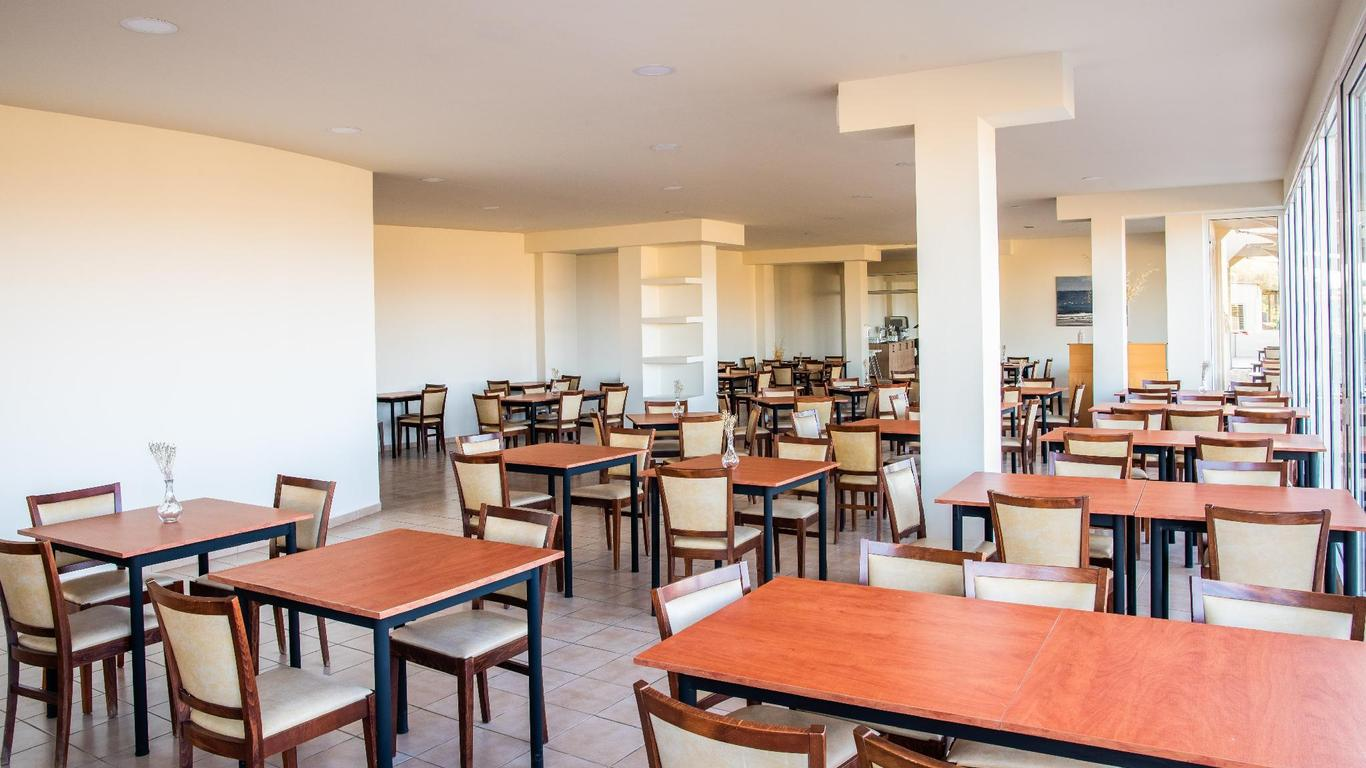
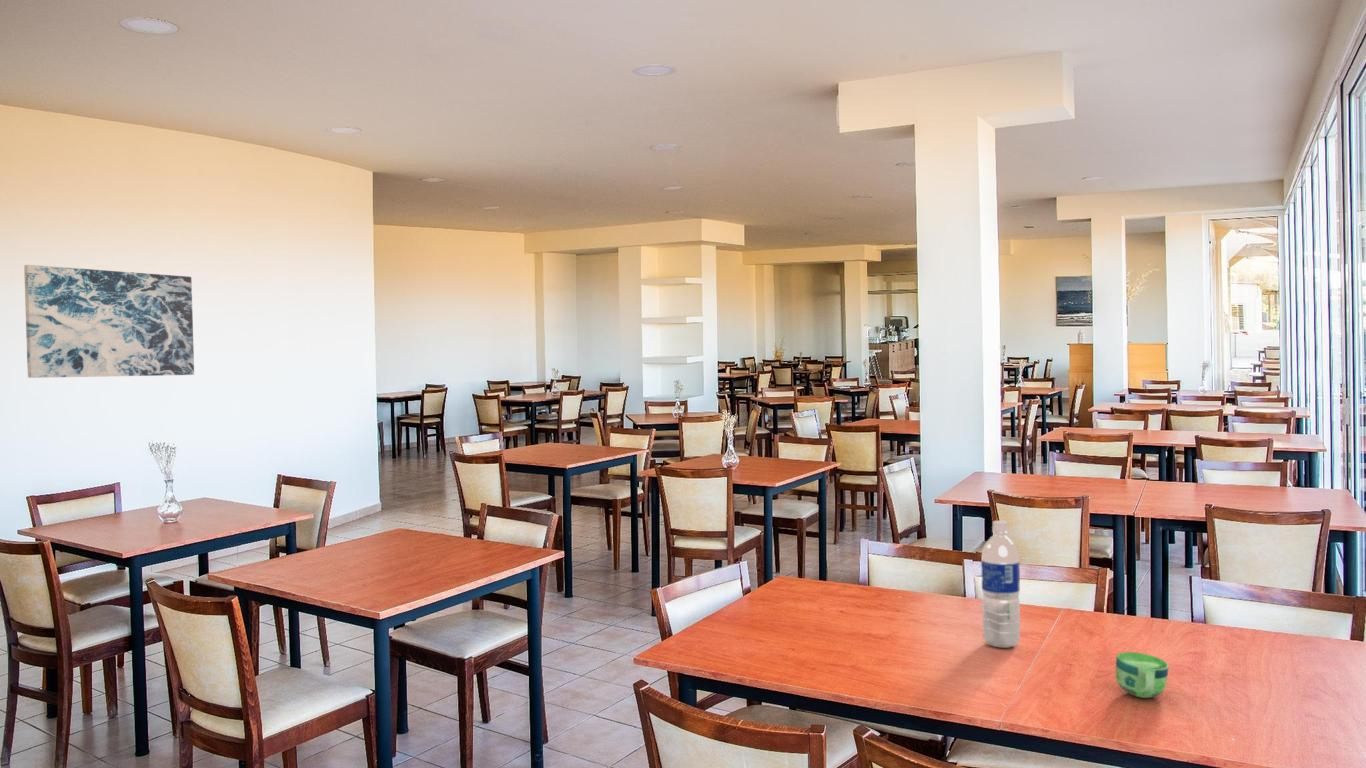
+ cup (1145, 678)
+ wall art (114, 323)
+ water bottle (1000, 583)
